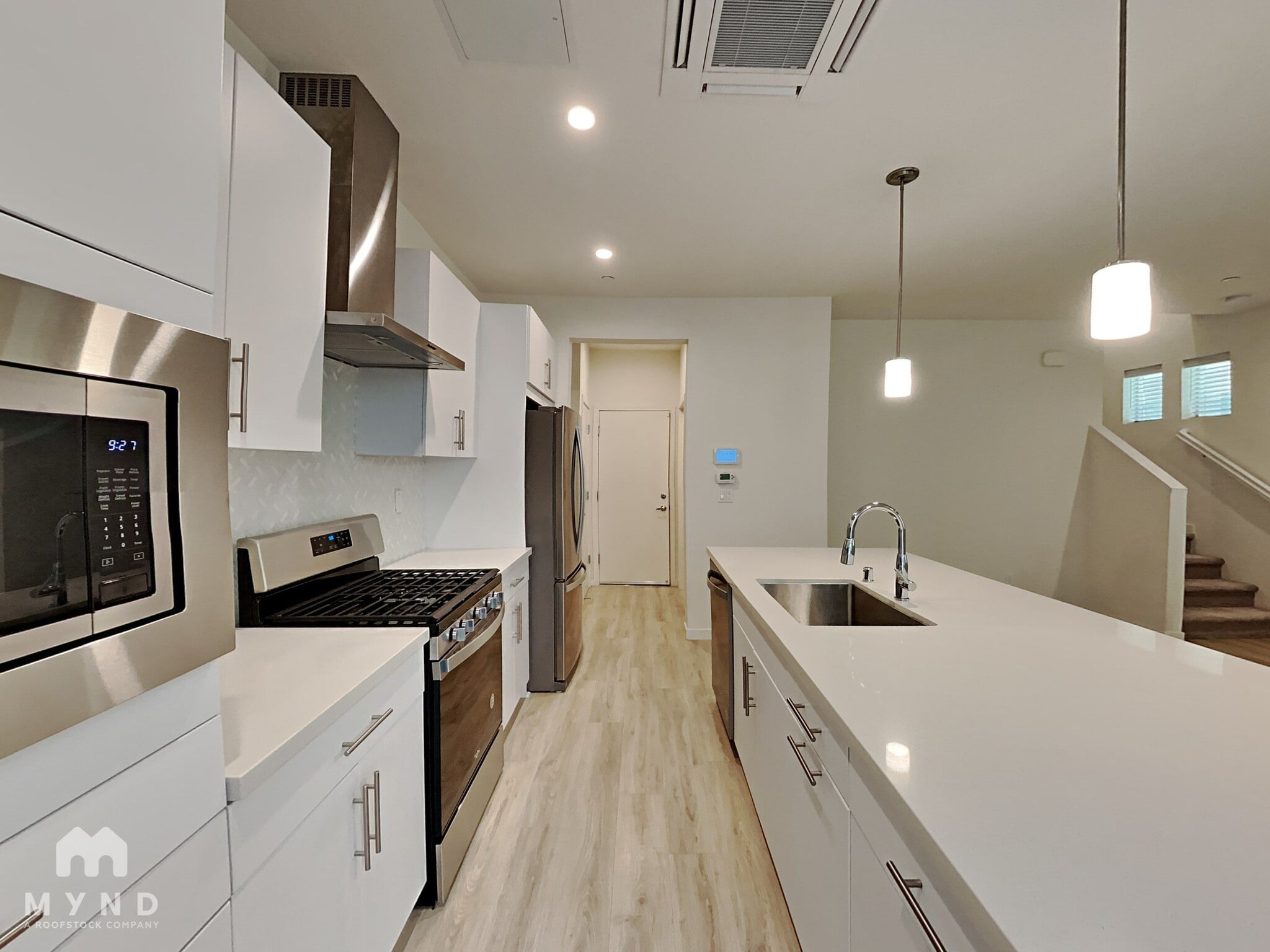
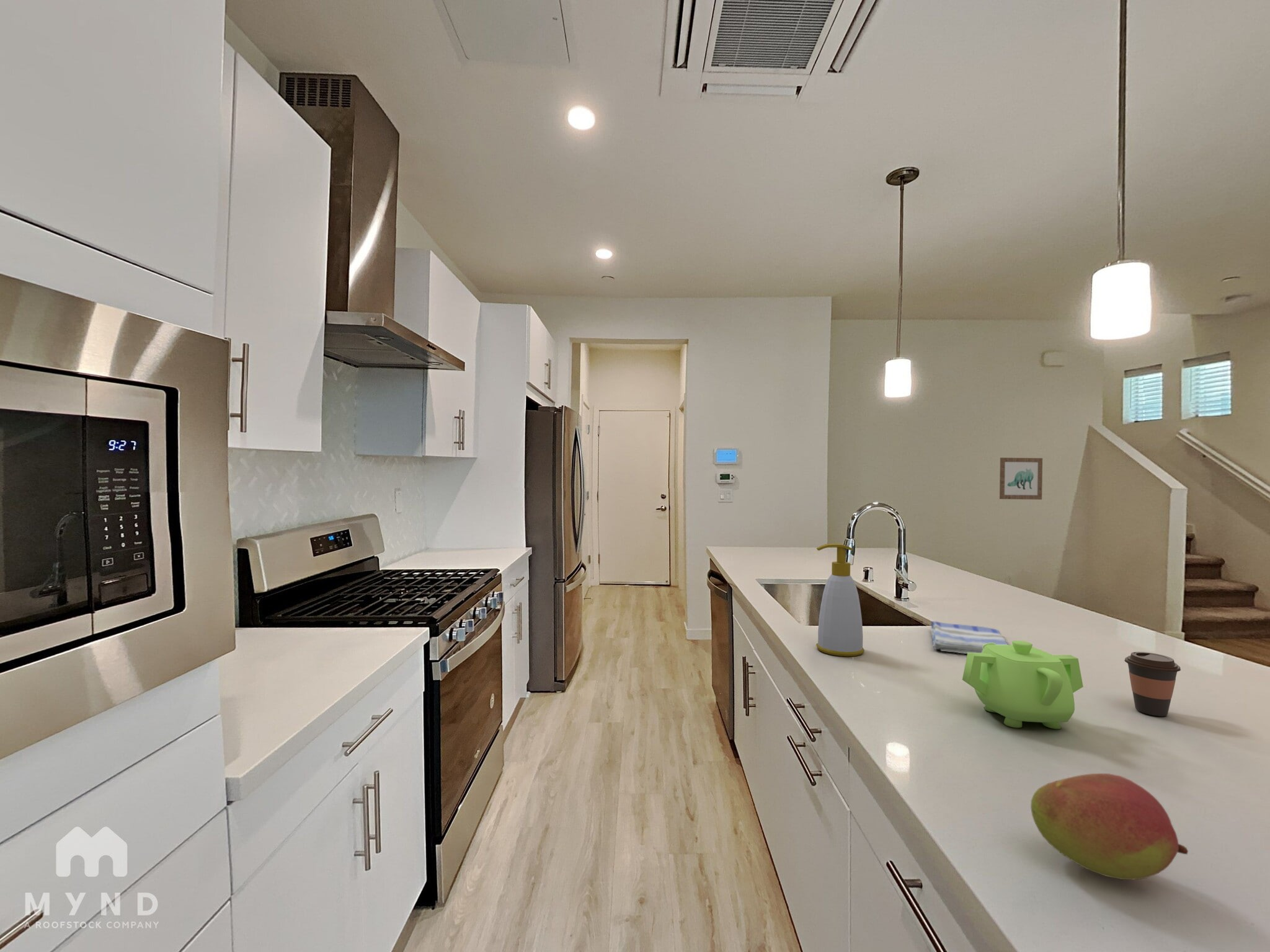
+ dish towel (968, 637)
+ soap bottle (840, 597)
+ fruit (1105, 824)
+ wall art (1021, 478)
+ teapot (1019, 678)
+ coffee cup (1152, 684)
